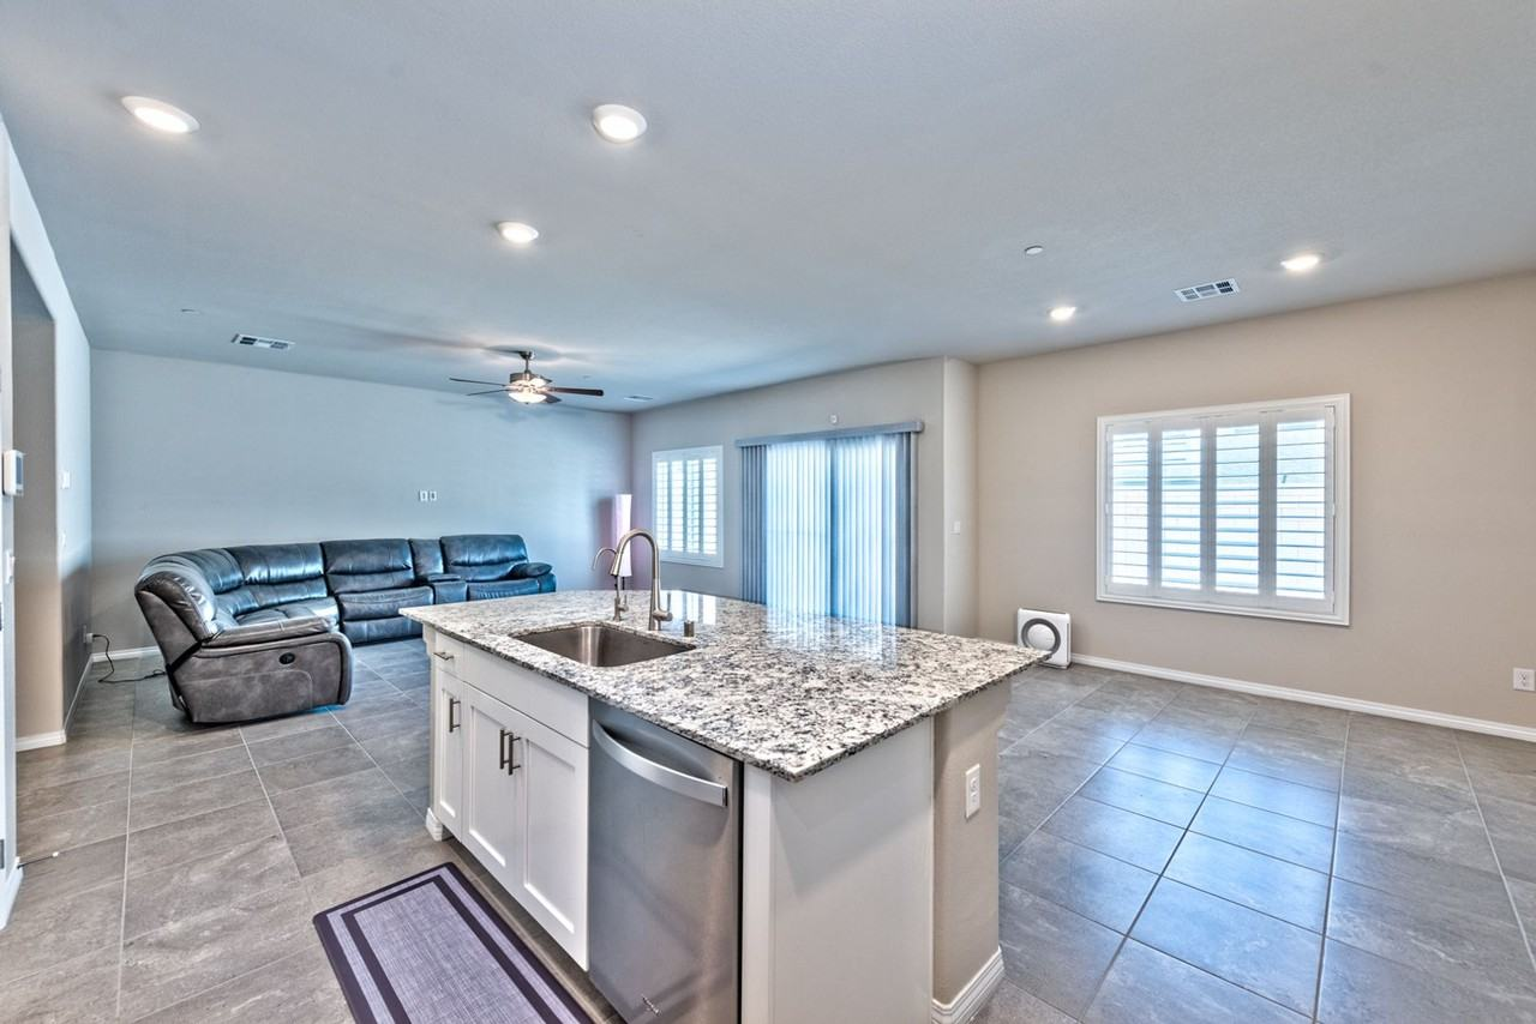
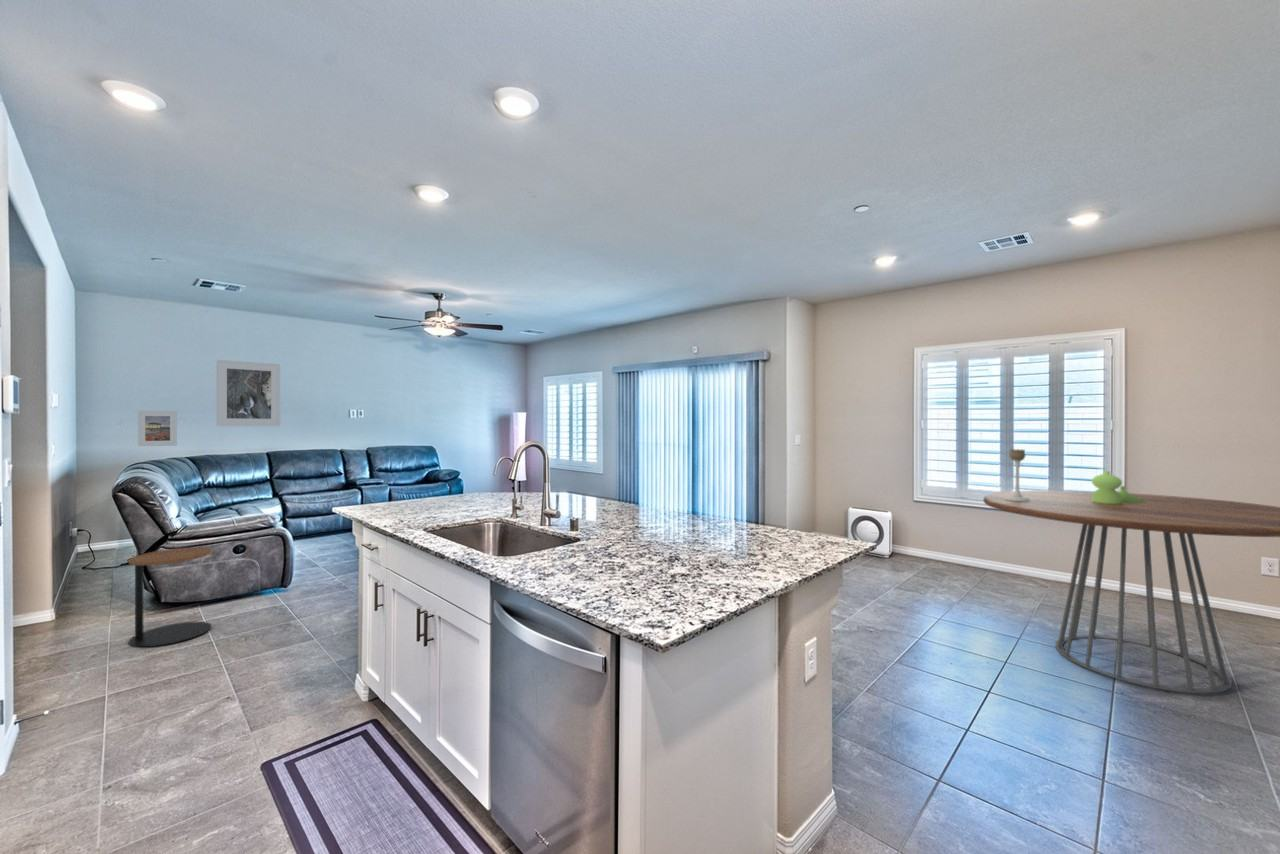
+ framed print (157, 428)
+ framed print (249, 394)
+ candle holder (1017, 473)
+ dining table (1124, 582)
+ side table (142, 594)
+ vase (1116, 484)
